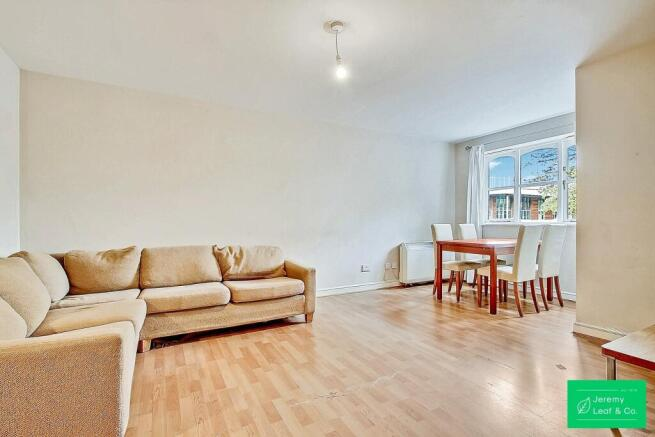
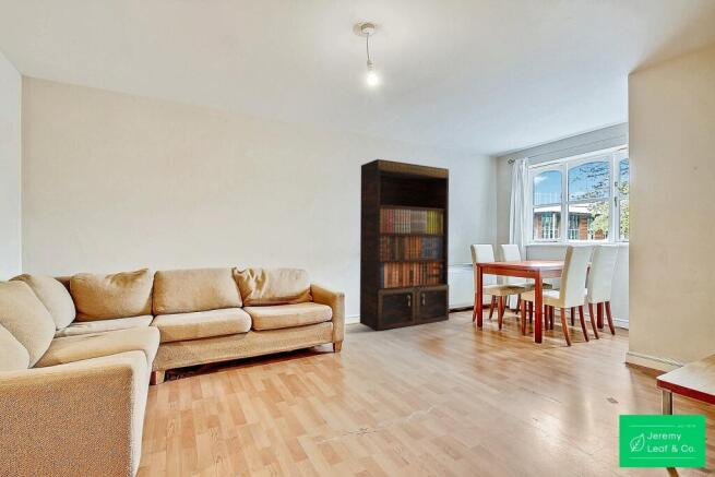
+ bookshelf (406, 243)
